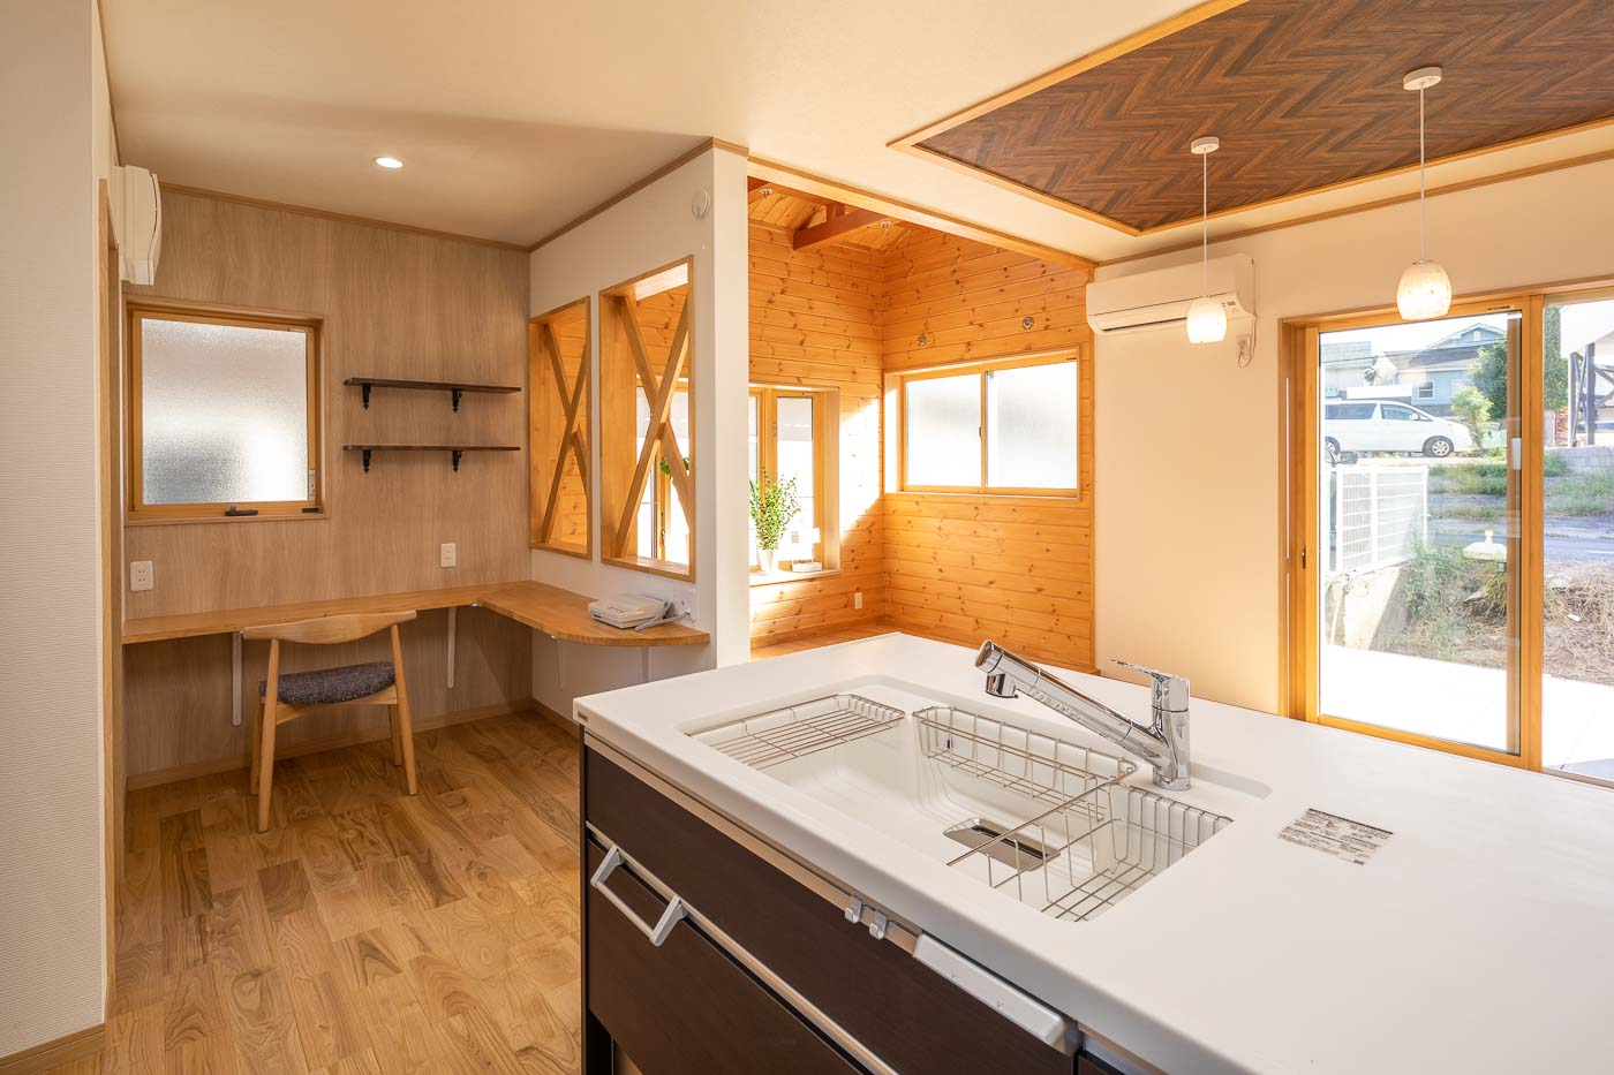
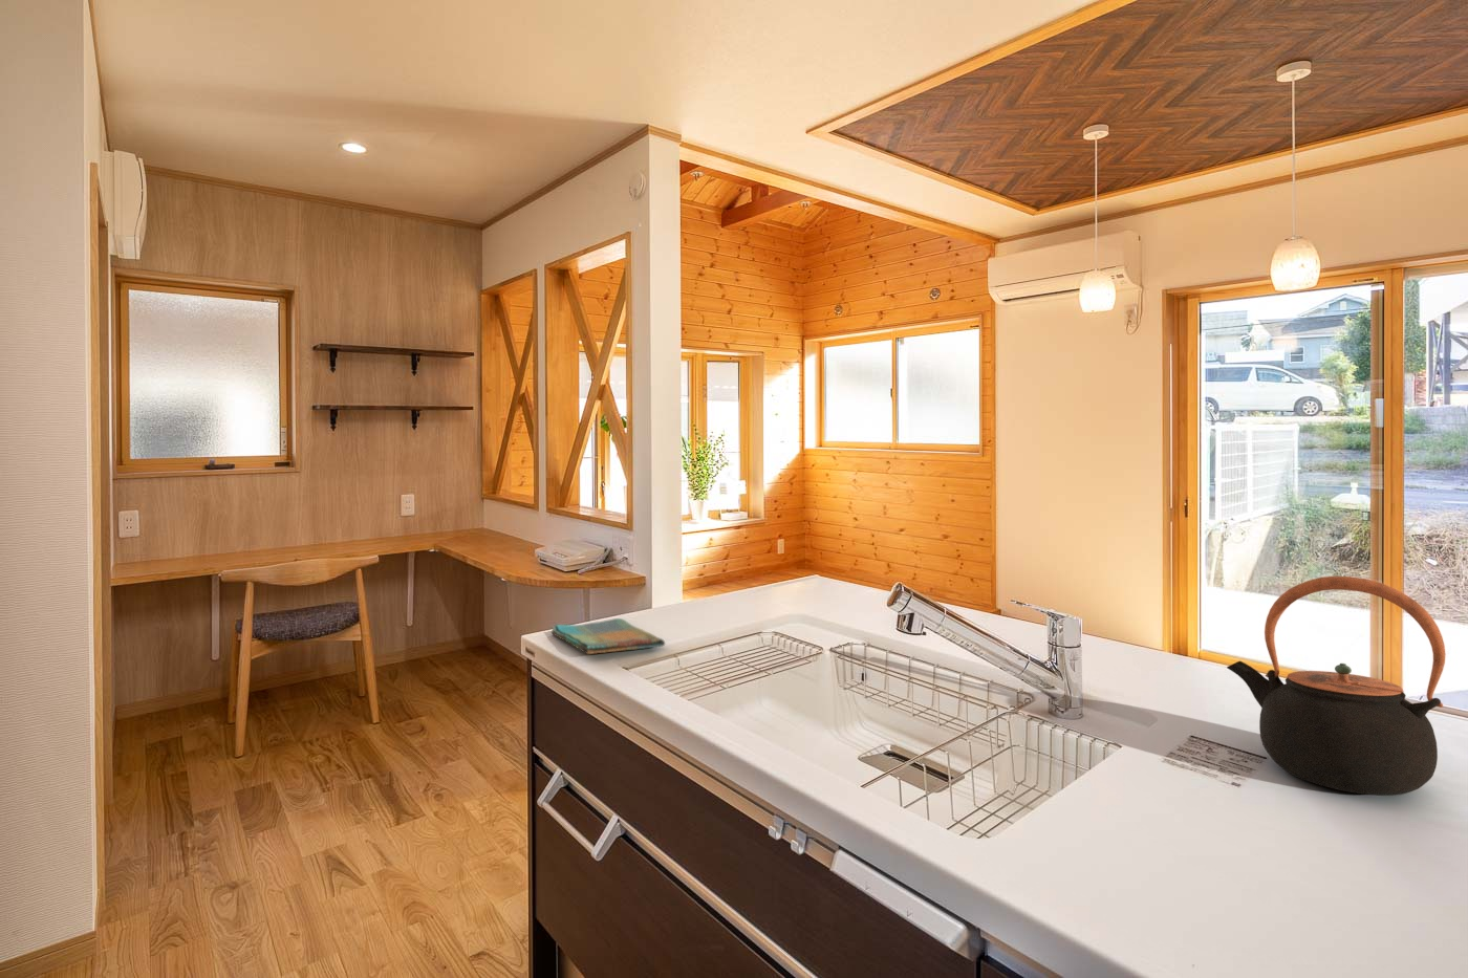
+ teapot (1326, 672)
+ dish towel (606, 634)
